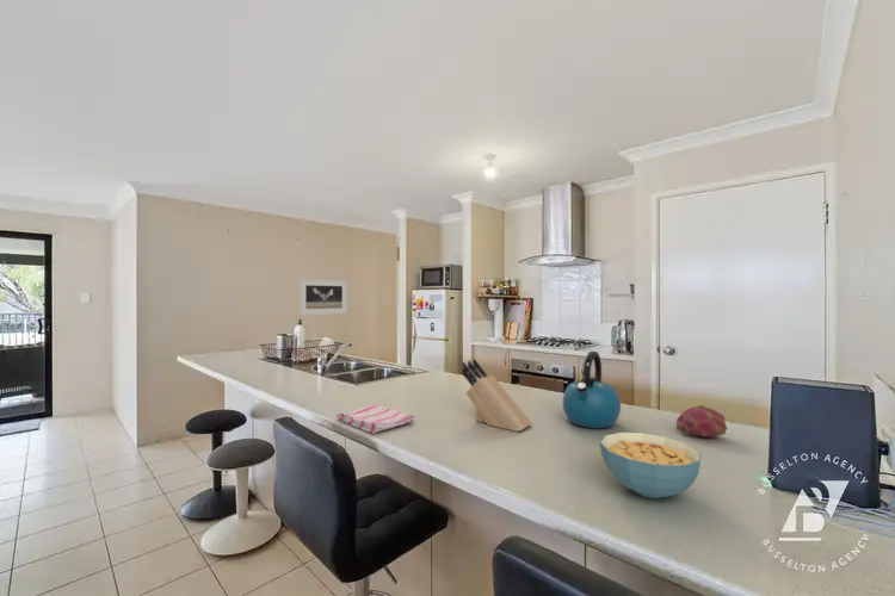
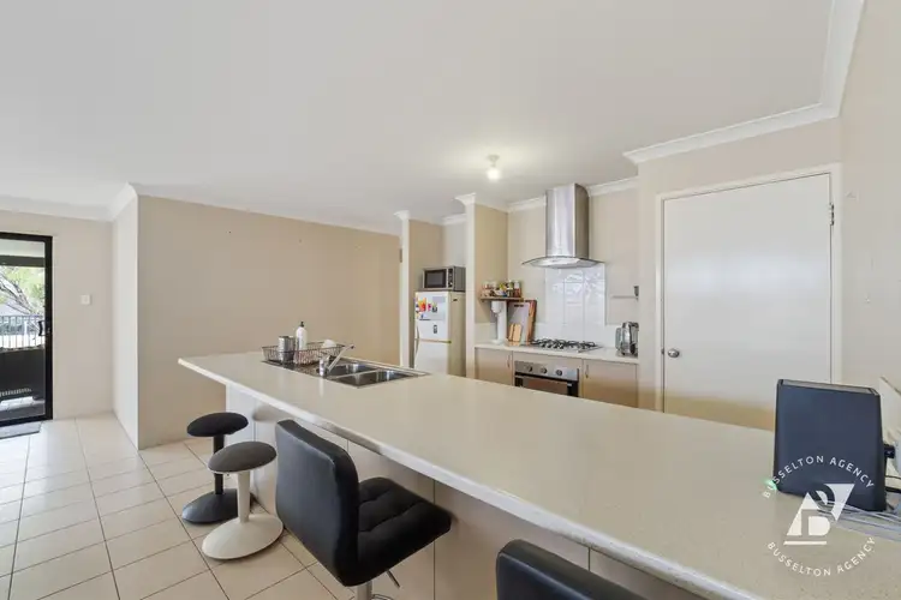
- kettle (590, 387)
- knife block (493, 392)
- fruit (700, 420)
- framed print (323, 297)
- dish towel (375, 415)
- cereal bowl (648, 468)
